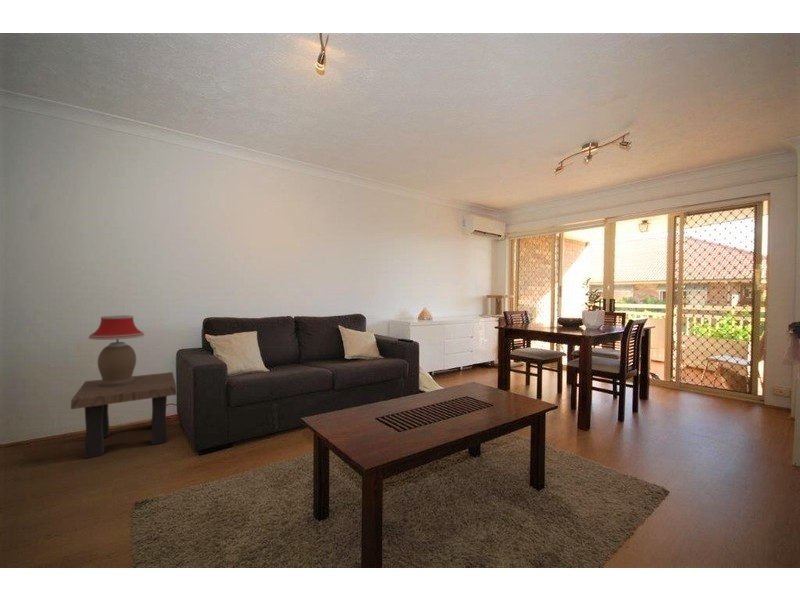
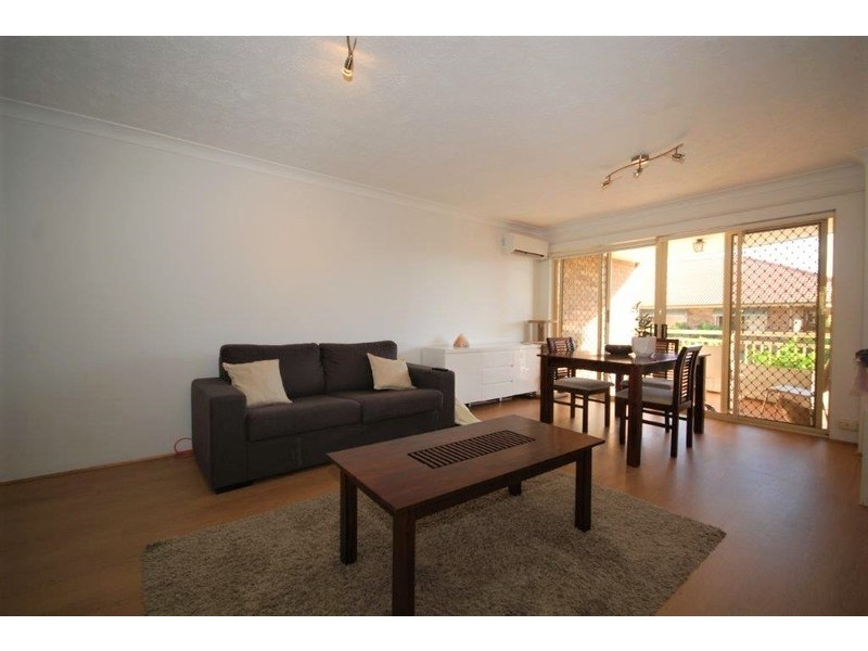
- table lamp (117, 349)
- side table (127, 401)
